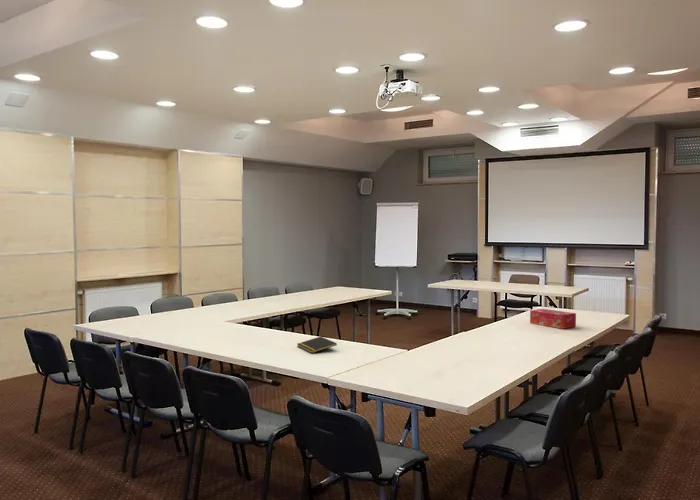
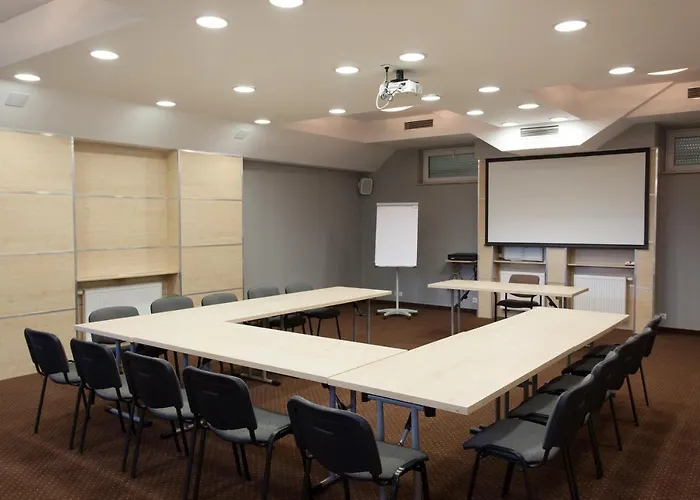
- notepad (316, 344)
- tissue box (552, 318)
